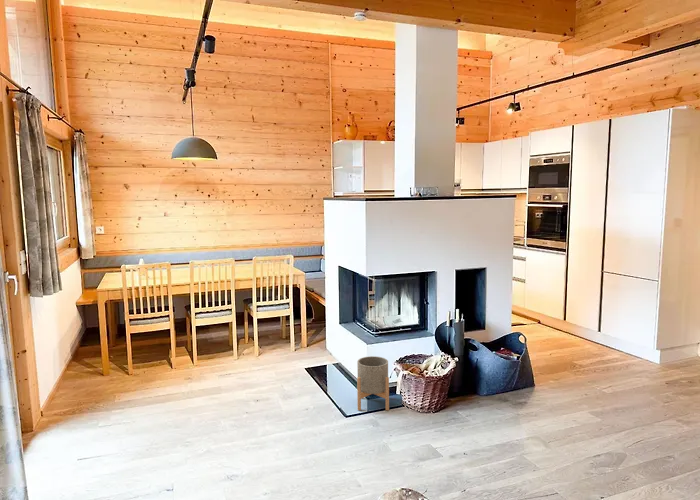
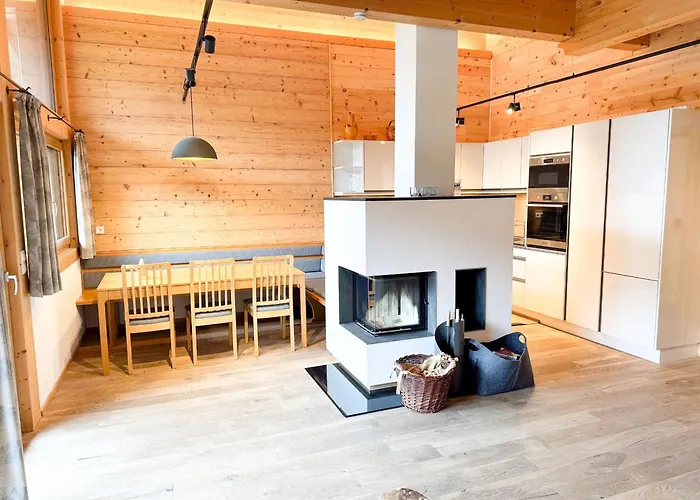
- planter (372, 382)
